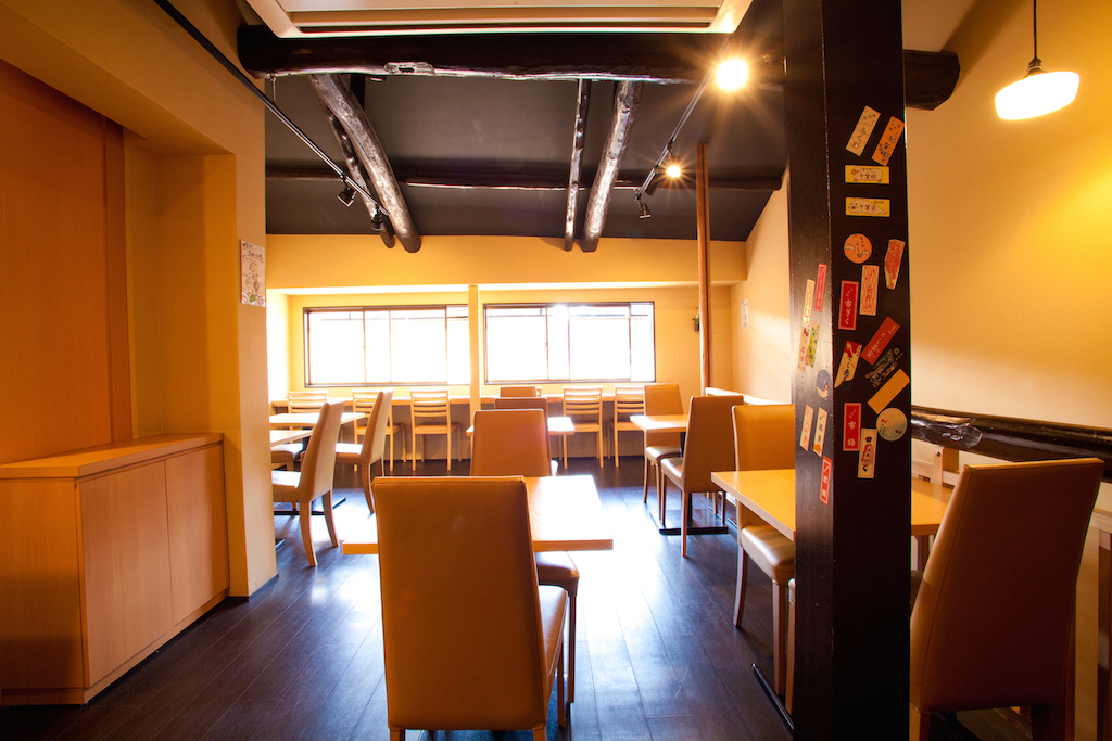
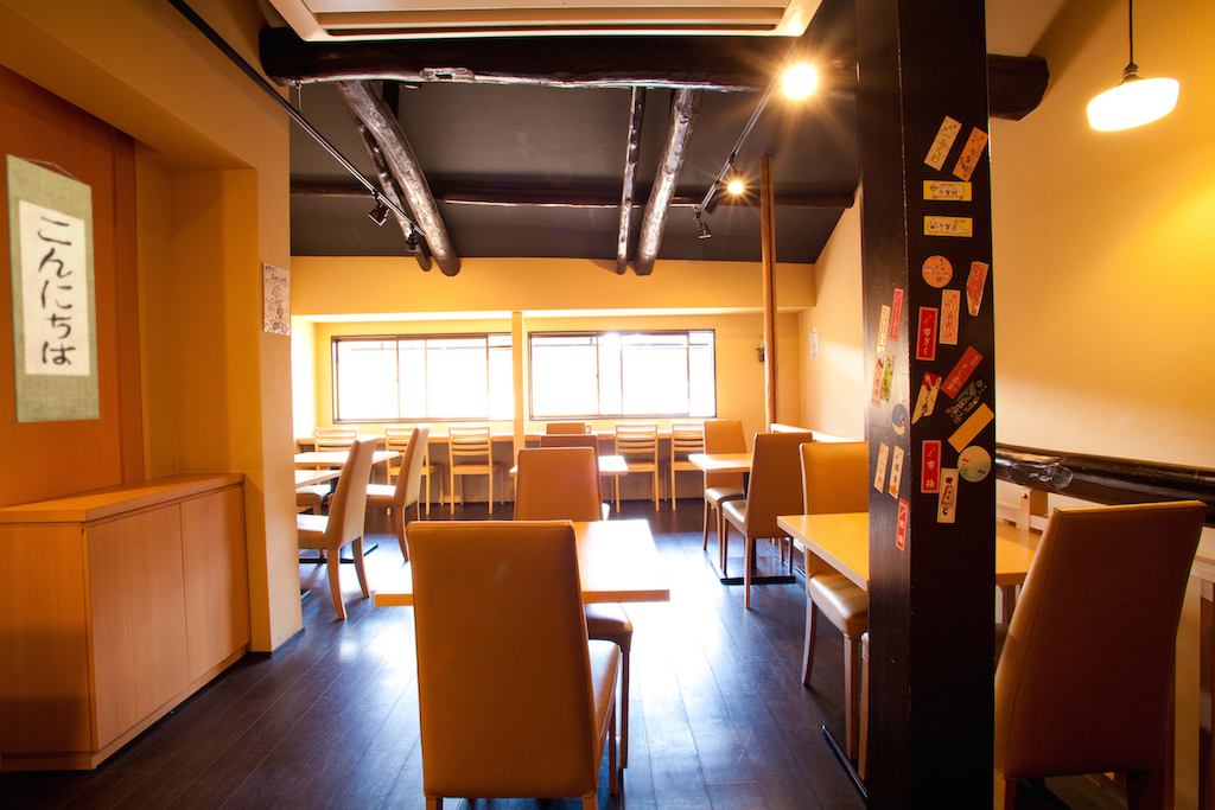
+ wall scroll (55, 291)
